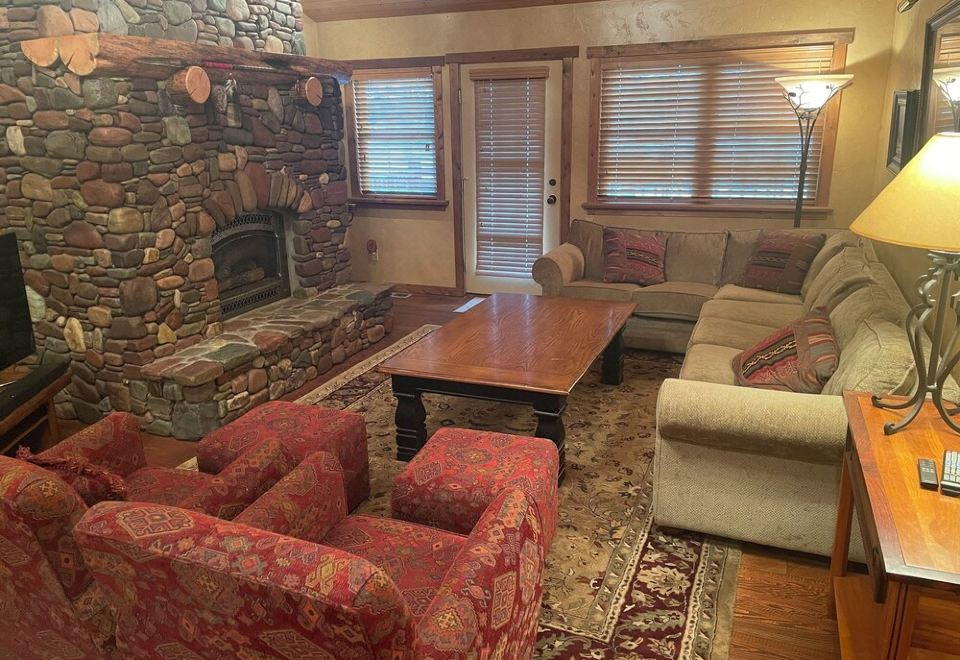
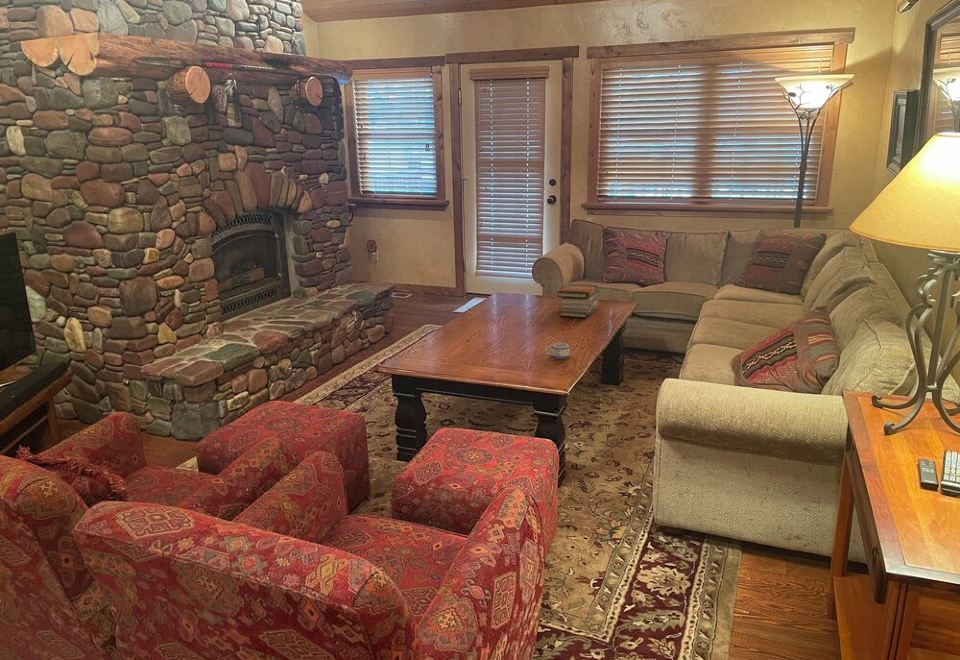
+ book stack (578, 300)
+ mug (557, 350)
